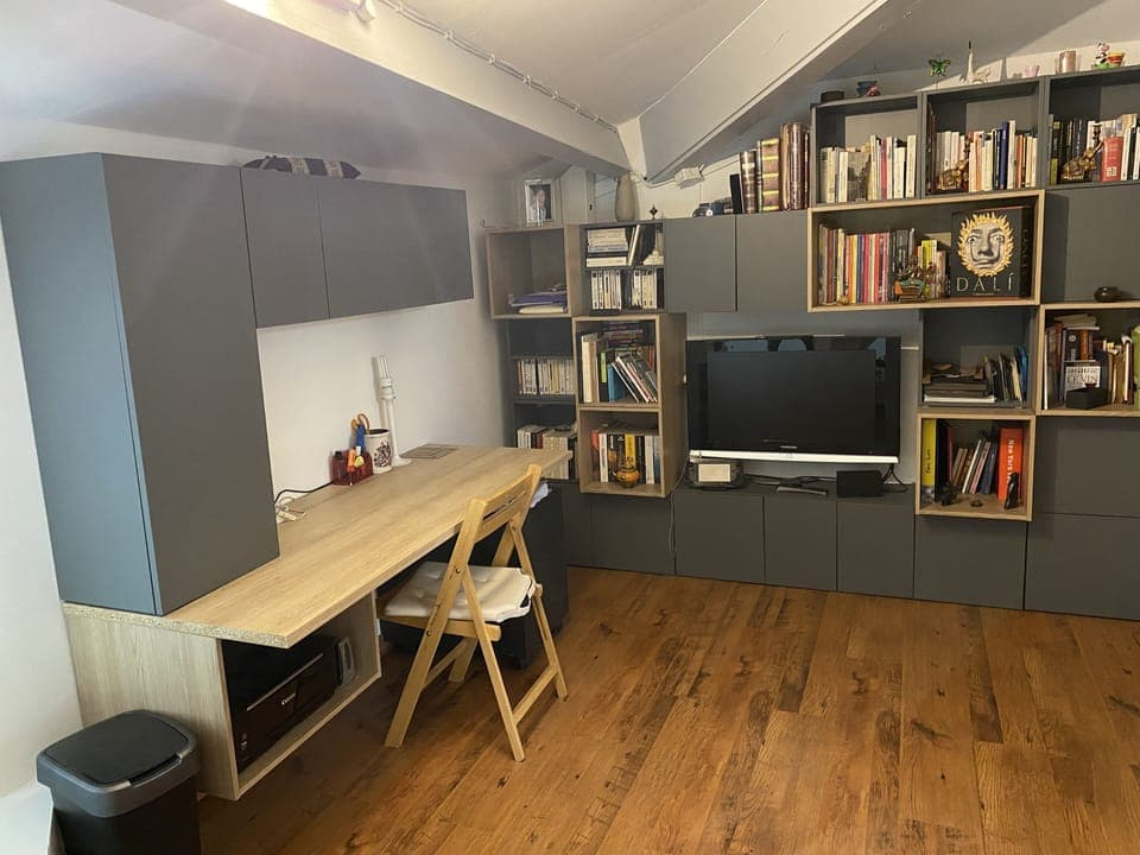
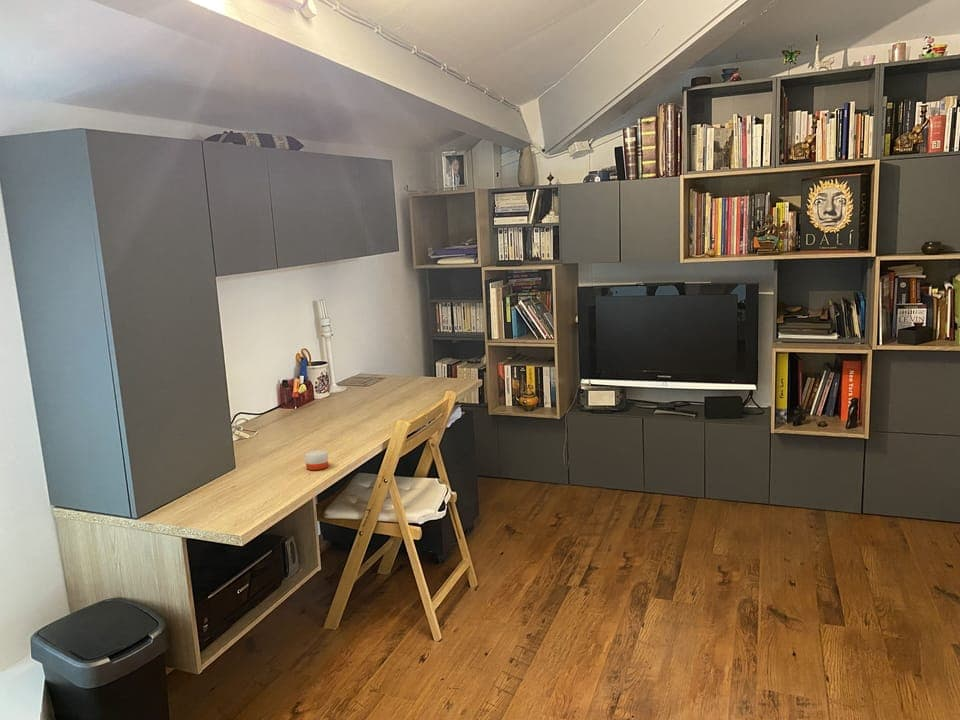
+ candle (316, 452)
